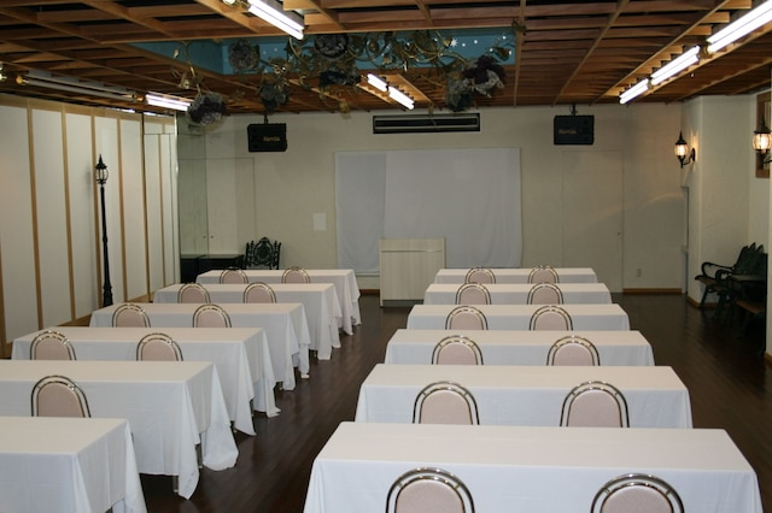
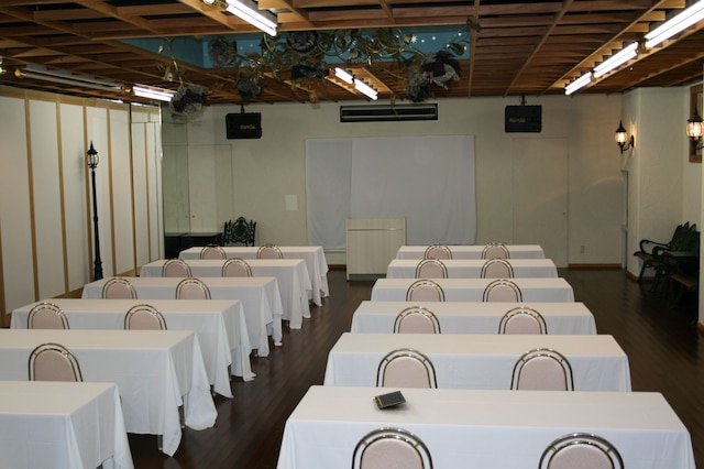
+ notepad (389, 399)
